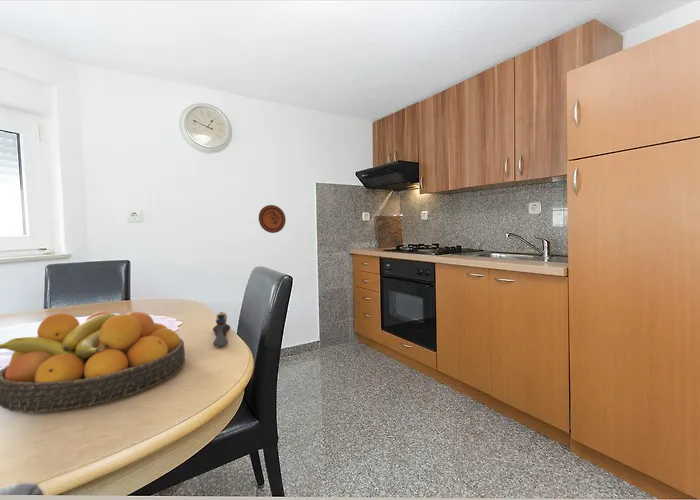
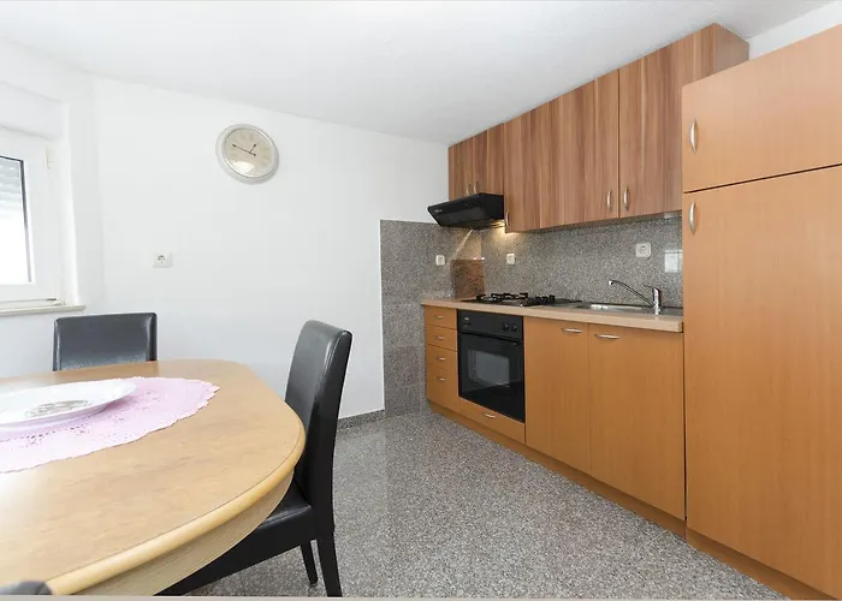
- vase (221, 327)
- decorative plate (272, 219)
- fruit bowl (101, 343)
